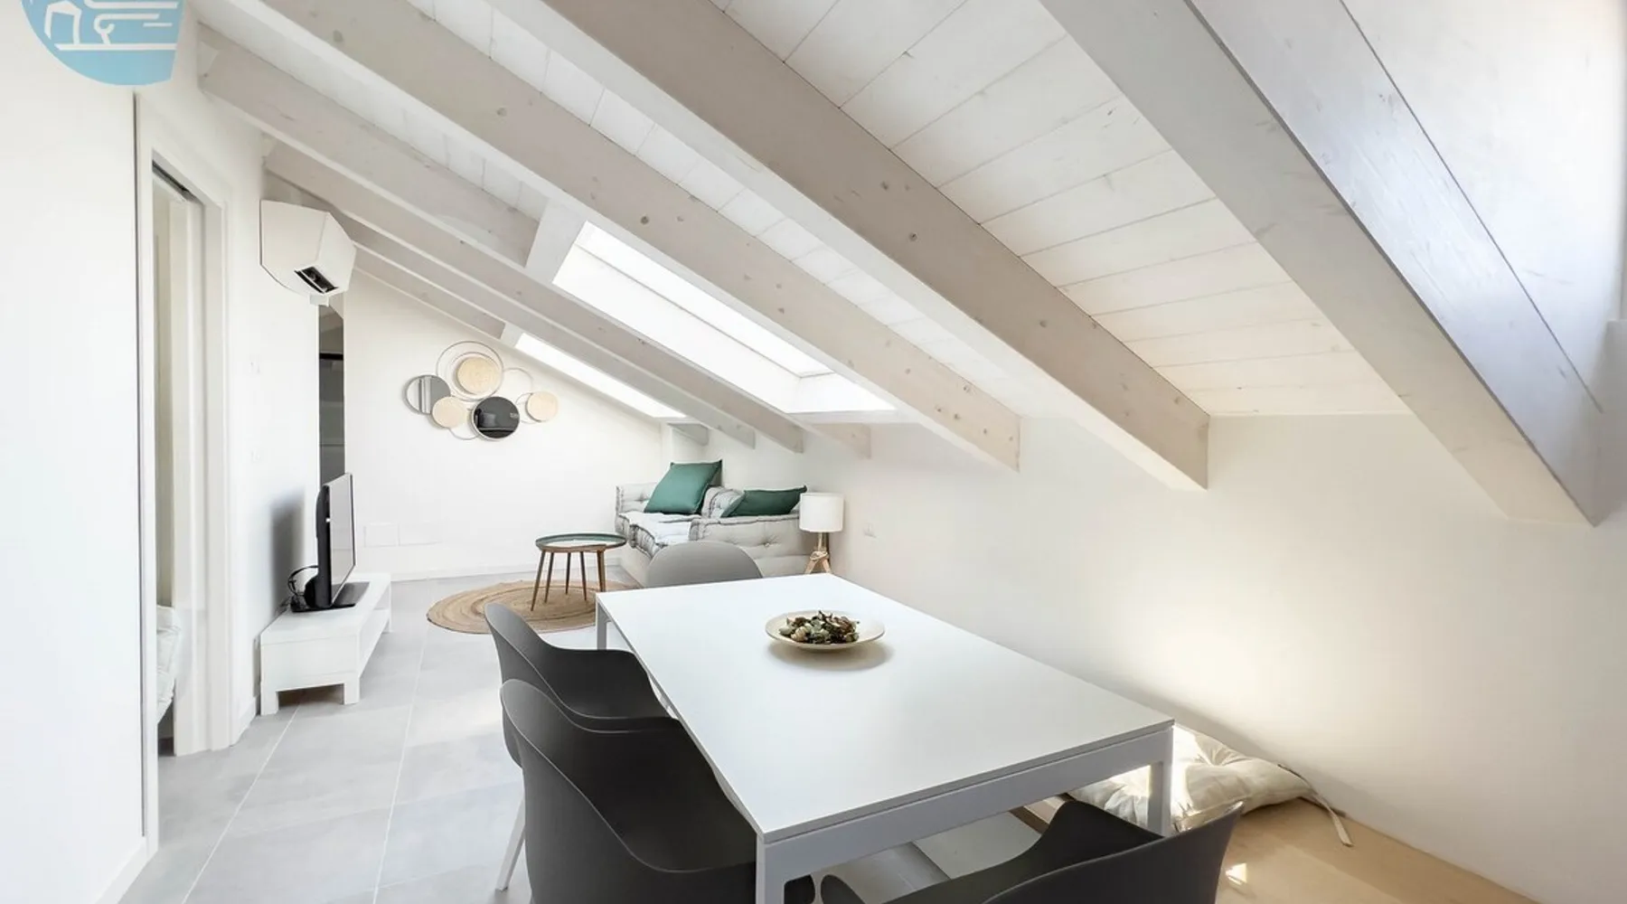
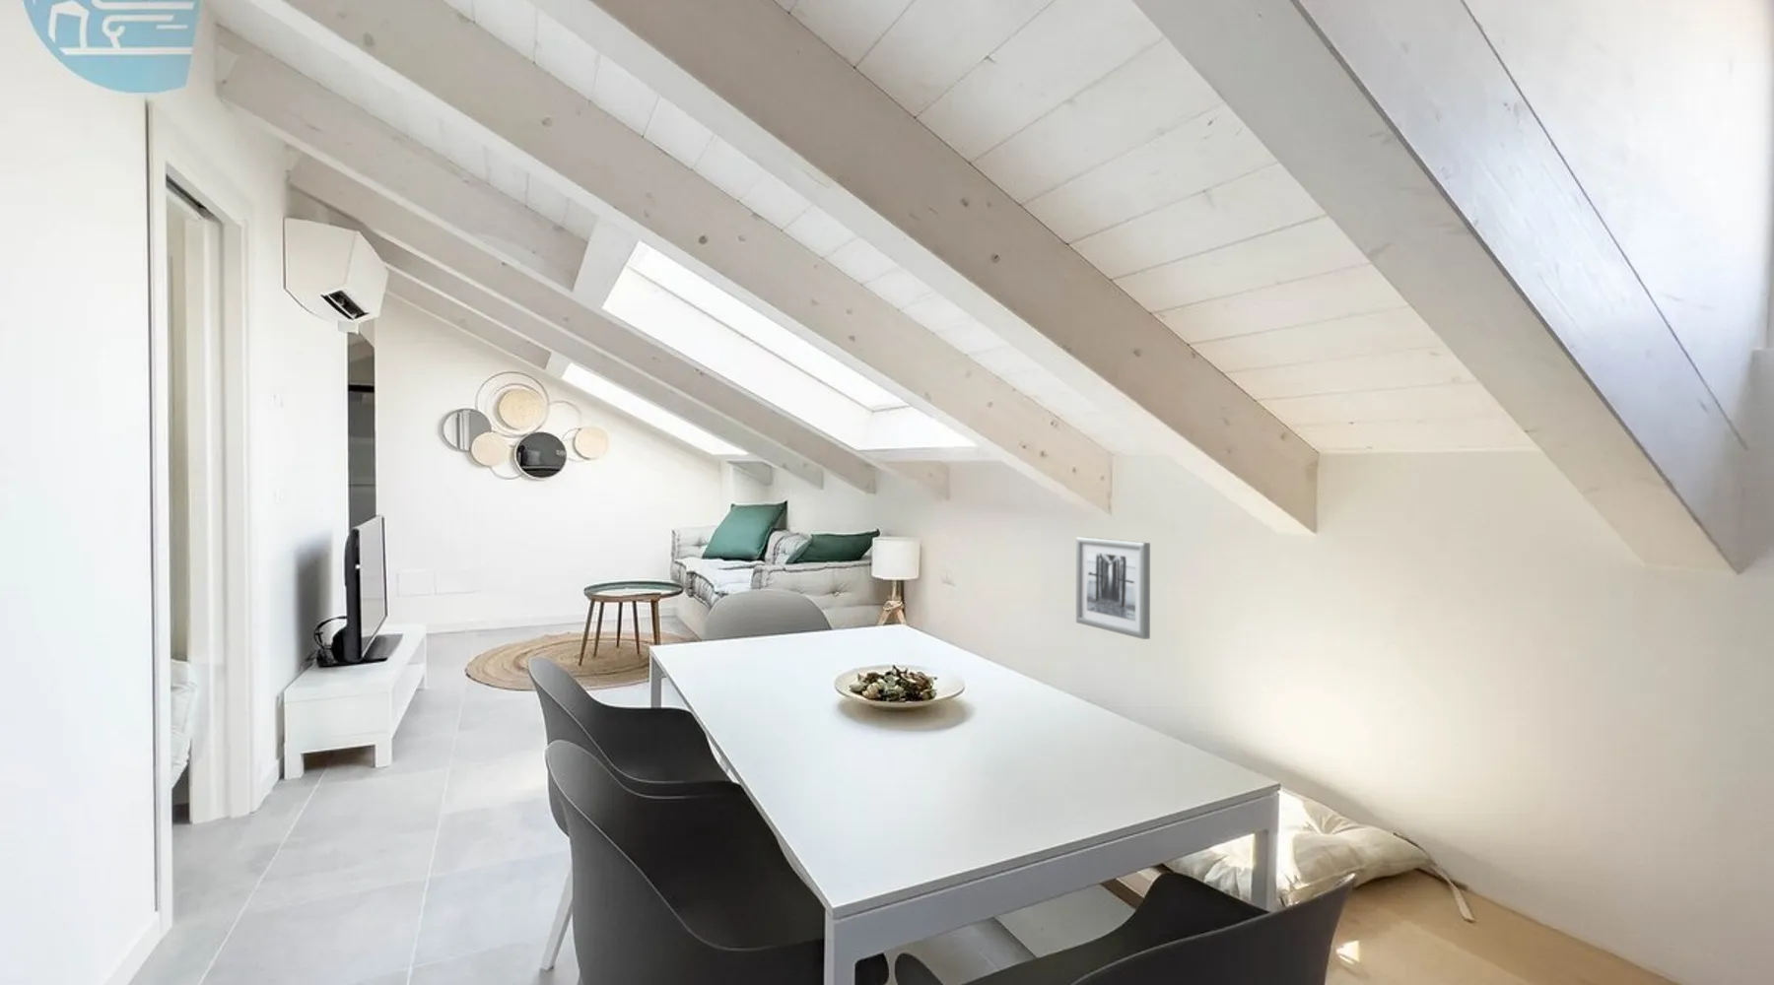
+ wall art (1110, 585)
